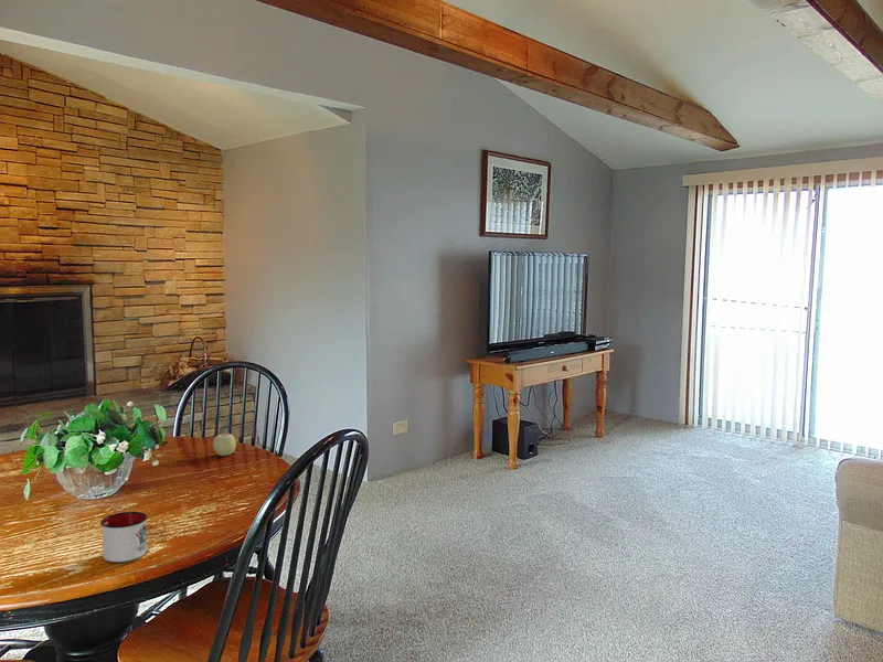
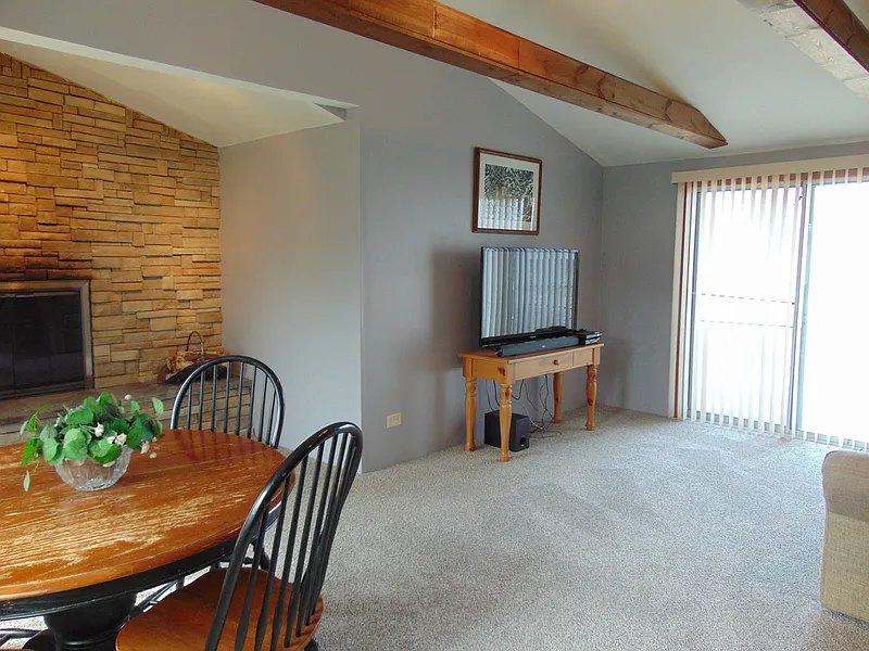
- mug (127, 534)
- fruit (224, 442)
